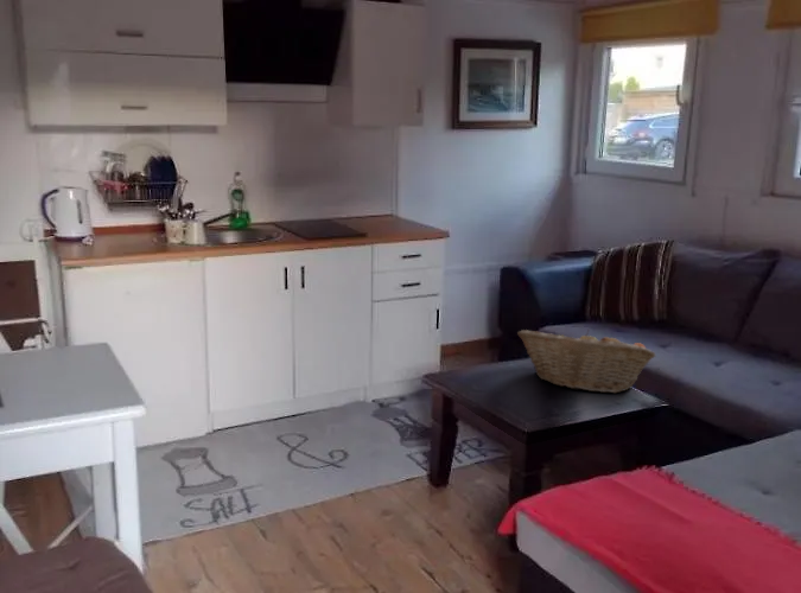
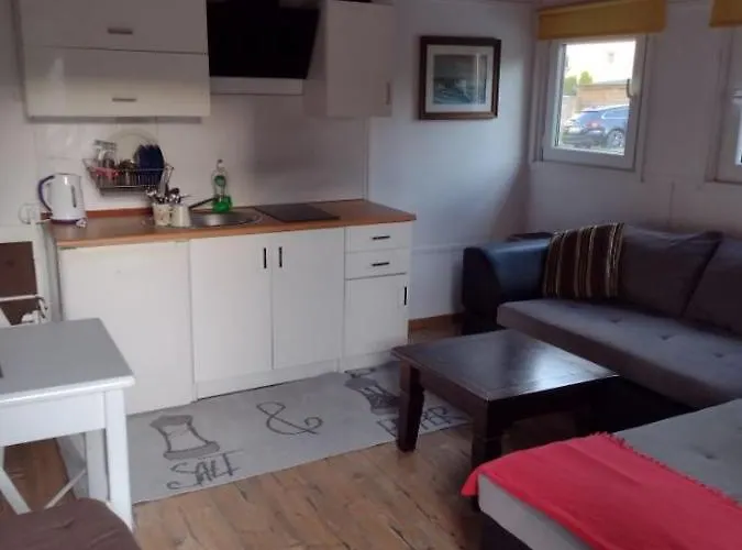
- fruit basket (584, 353)
